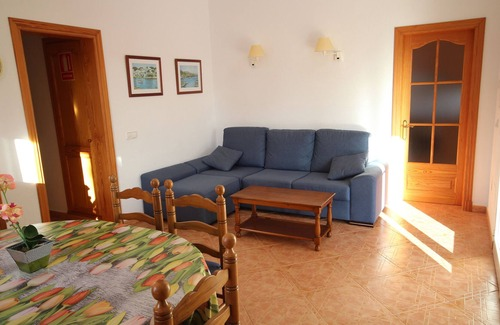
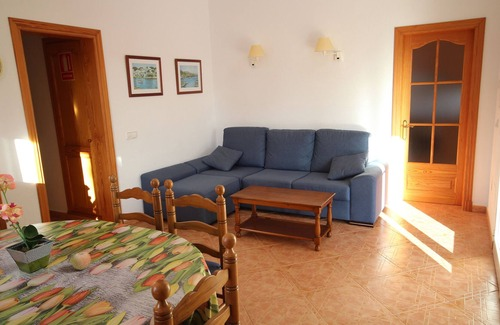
+ fruit (81, 259)
